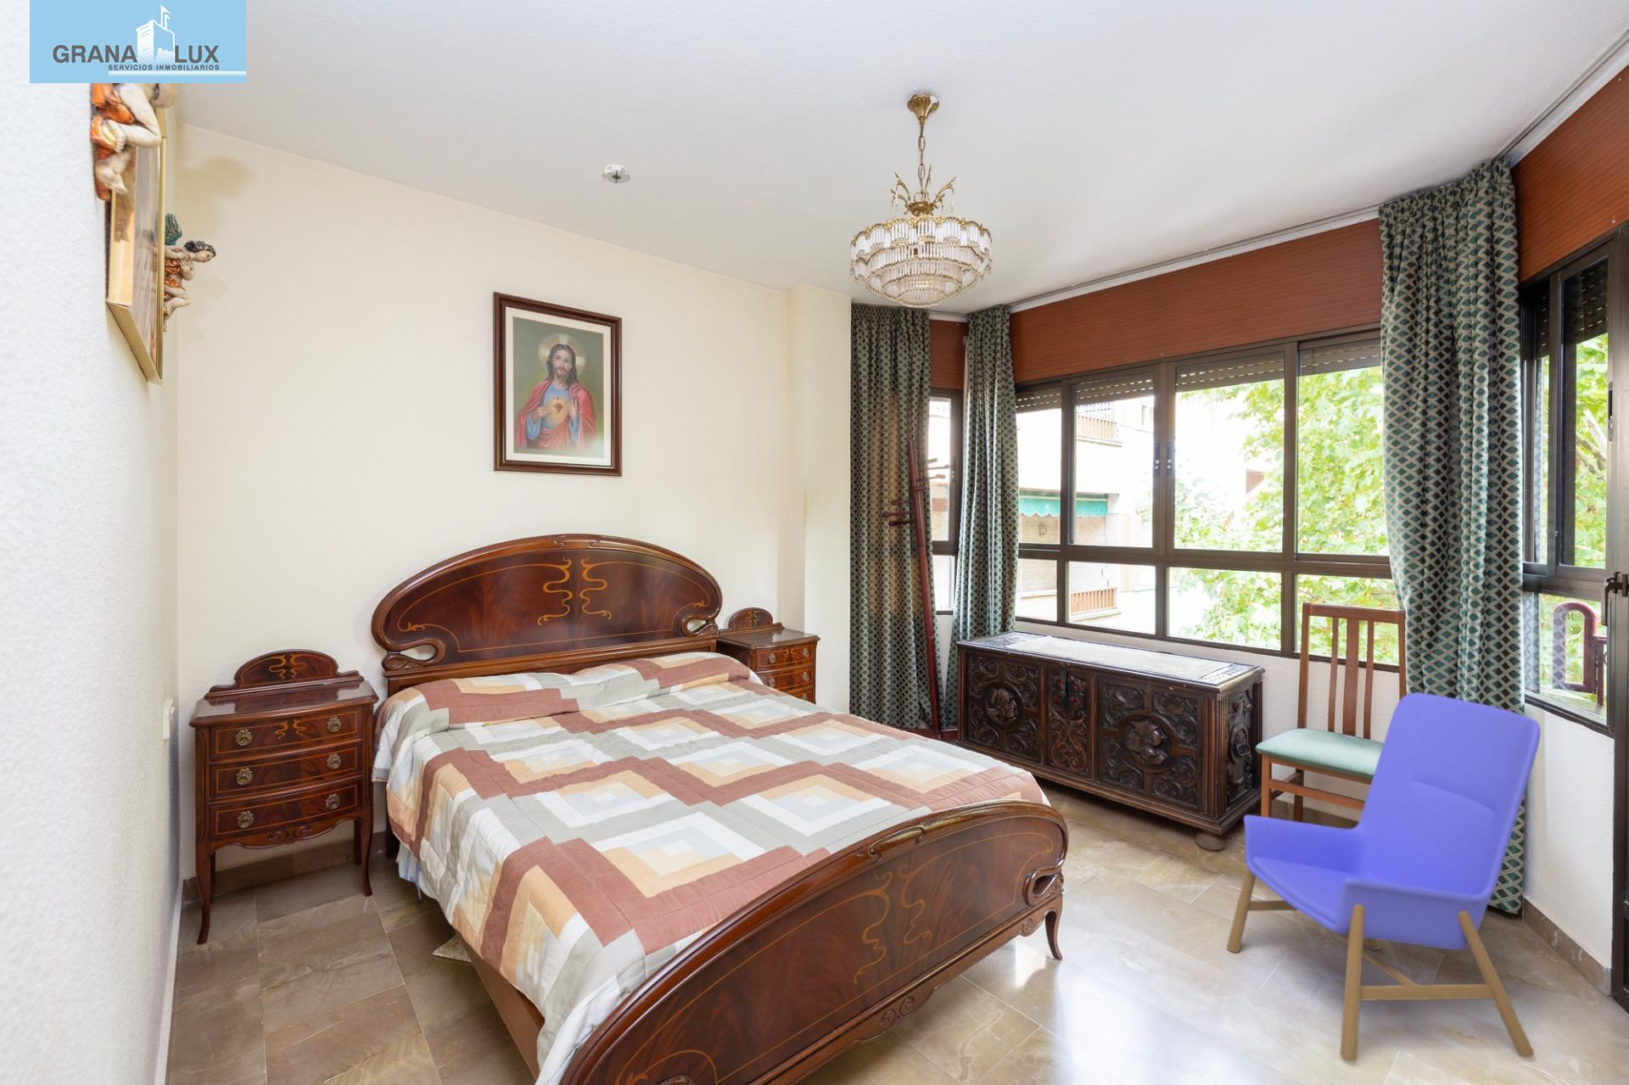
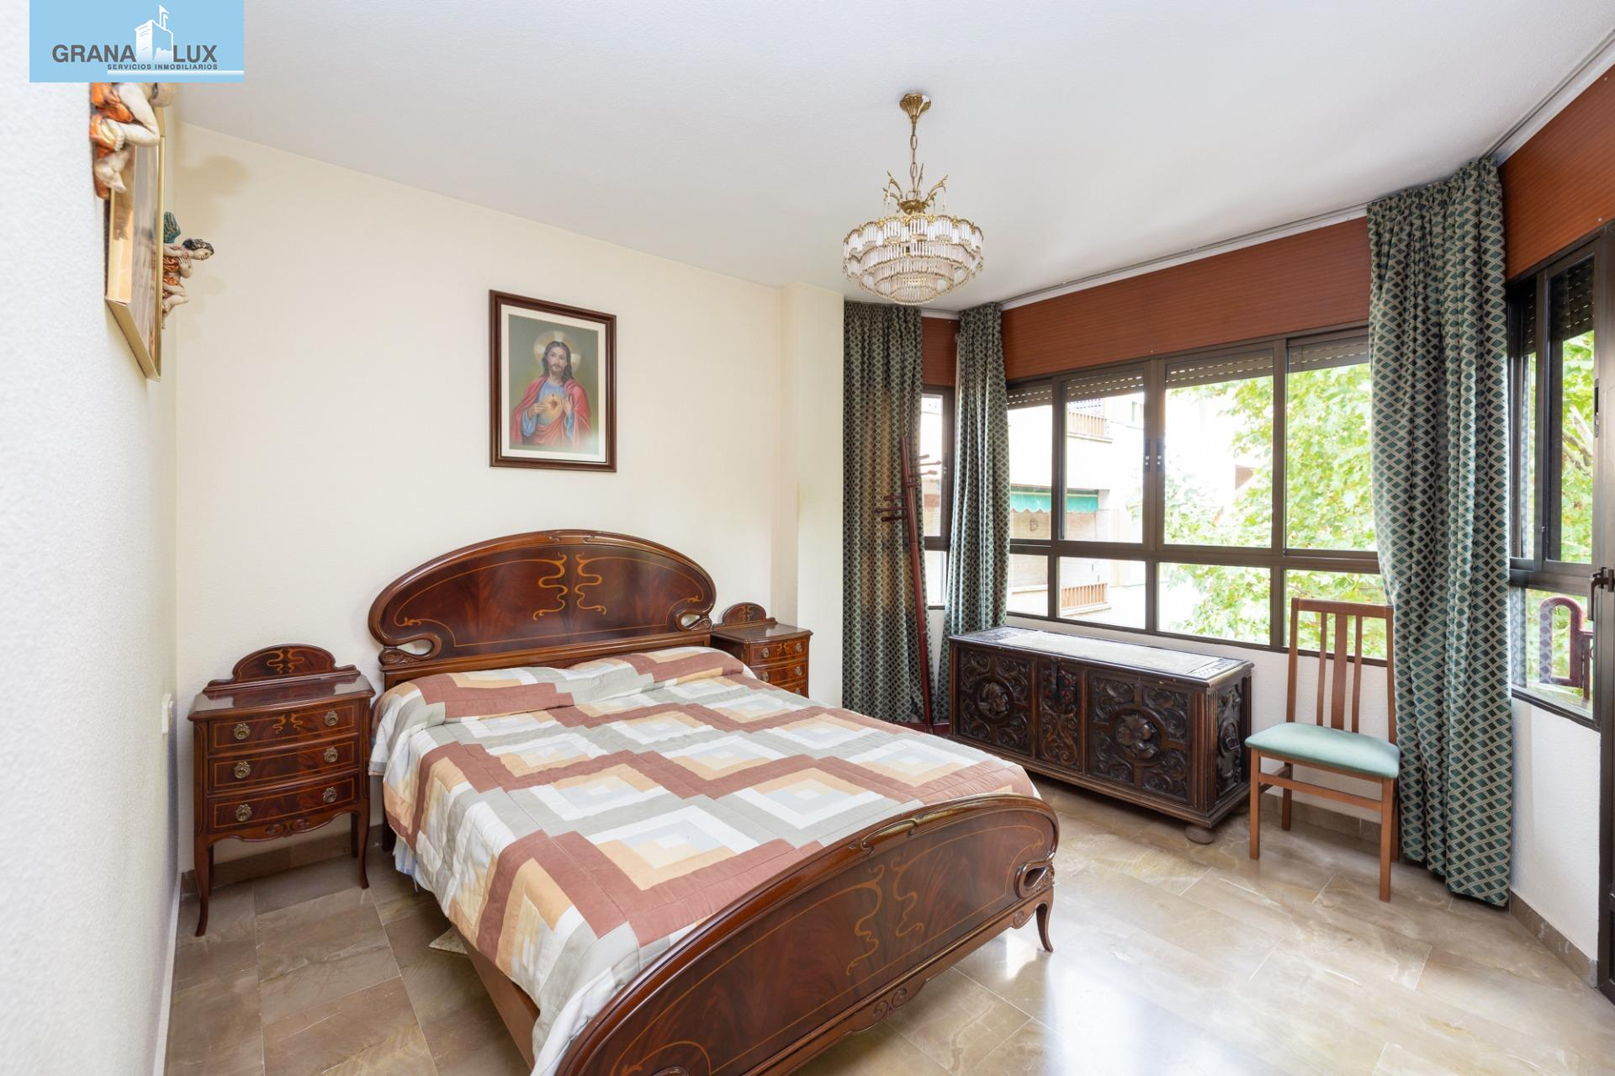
- armchair (1384, 851)
- smoke detector (615, 174)
